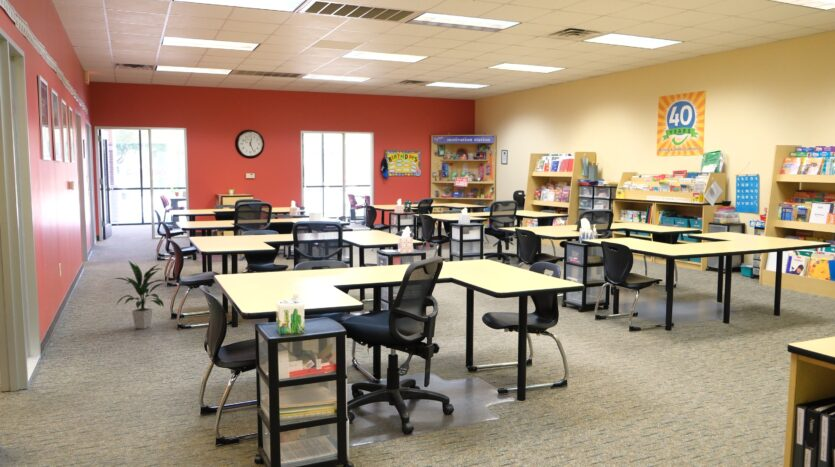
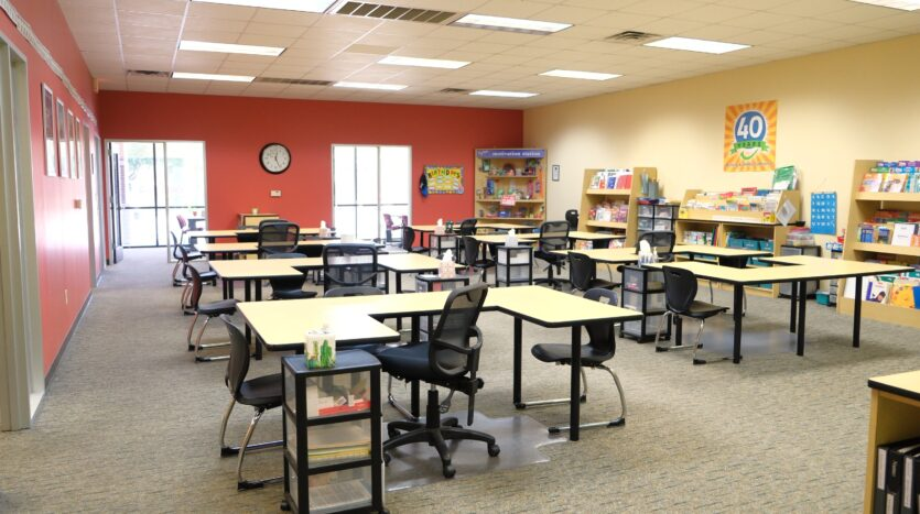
- indoor plant (144, 293)
